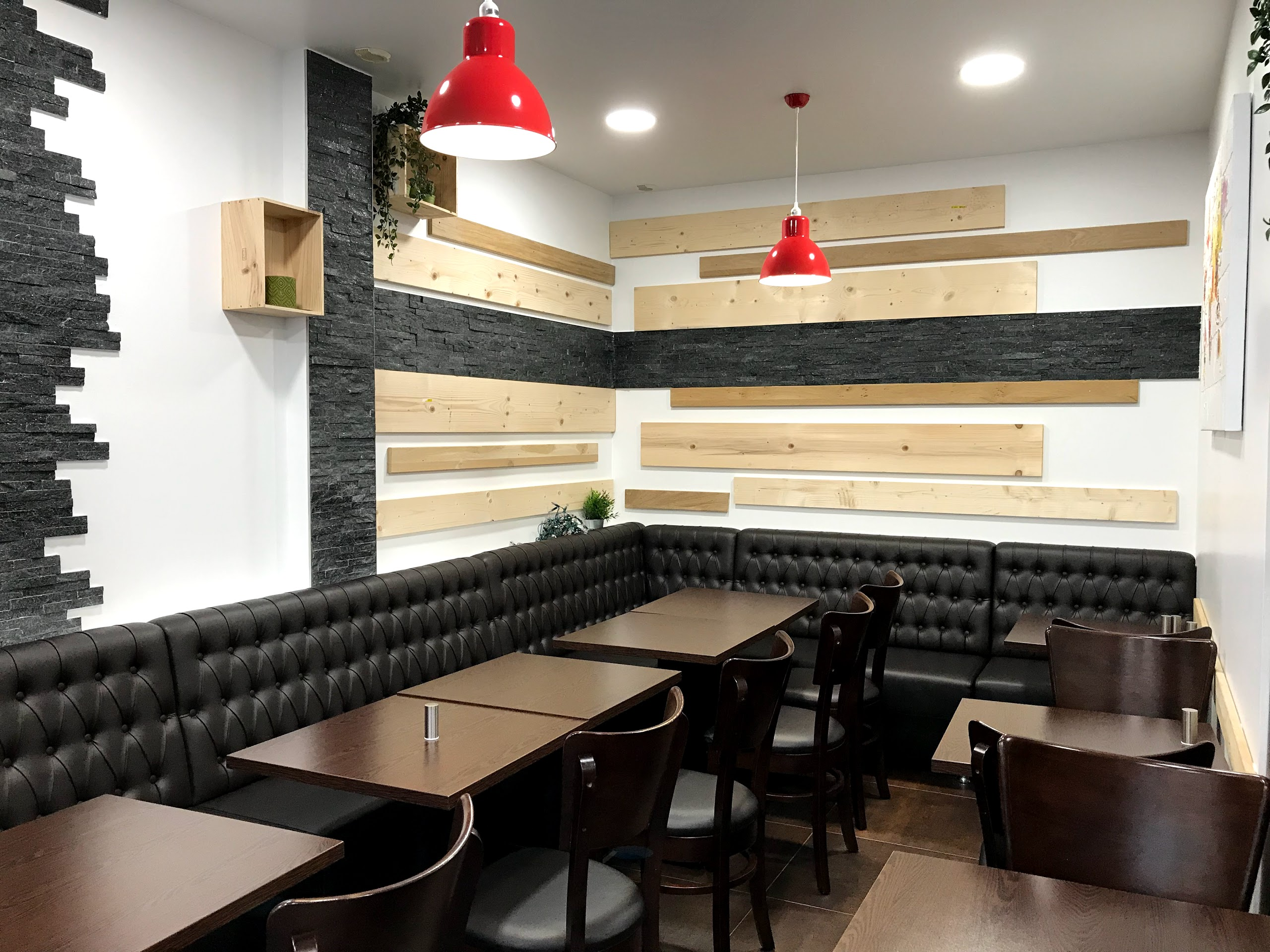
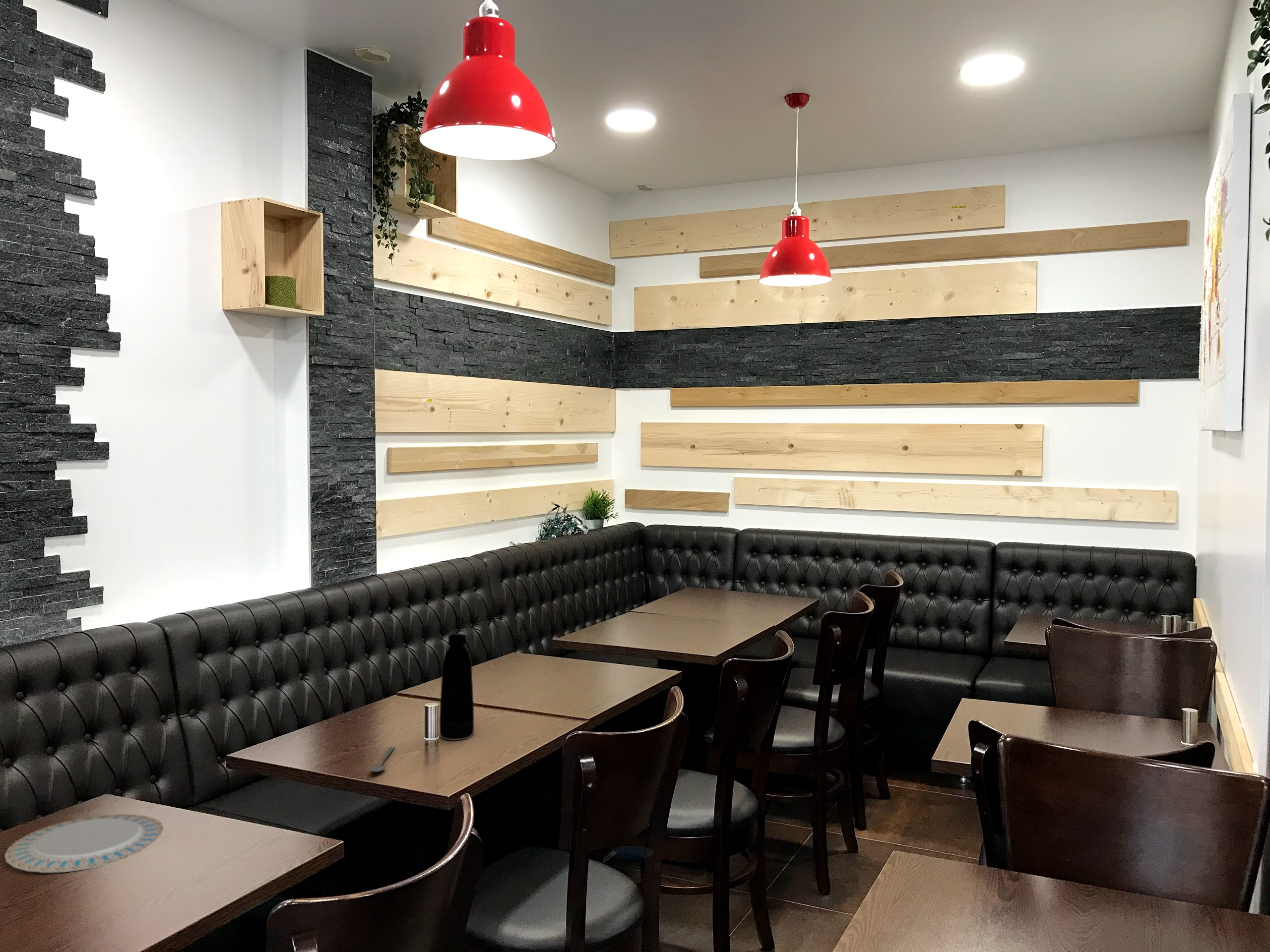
+ chinaware (88, 838)
+ spoon (383, 759)
+ bottle (457, 685)
